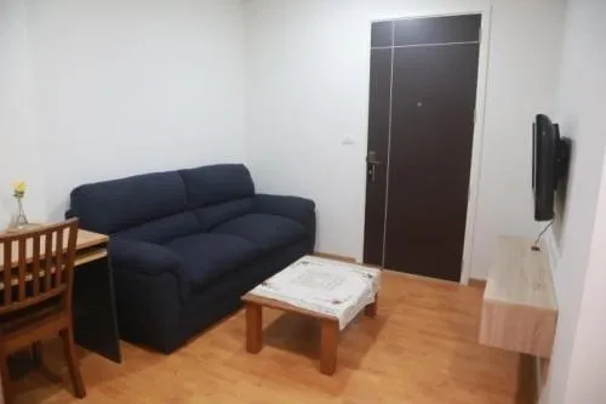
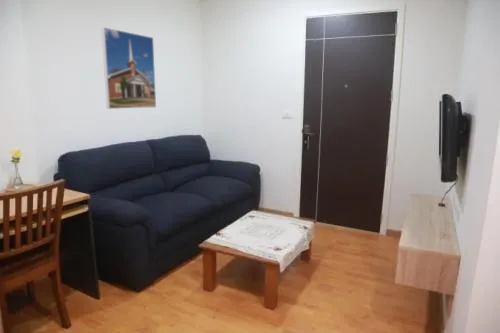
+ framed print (131, 71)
